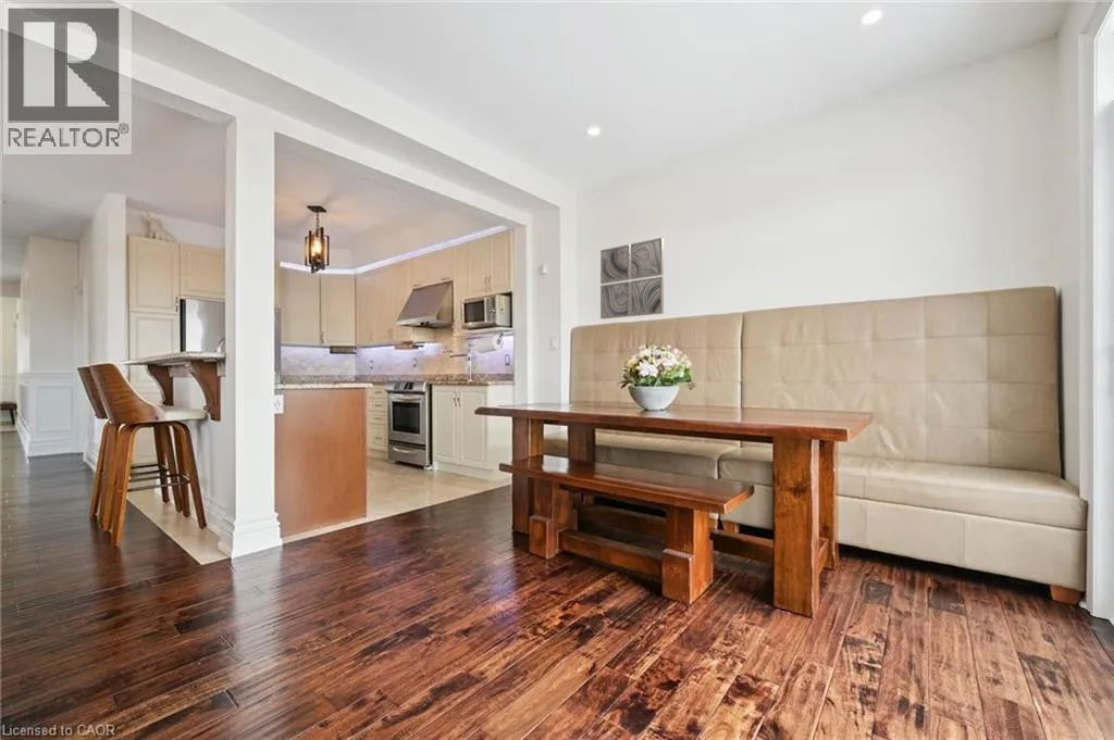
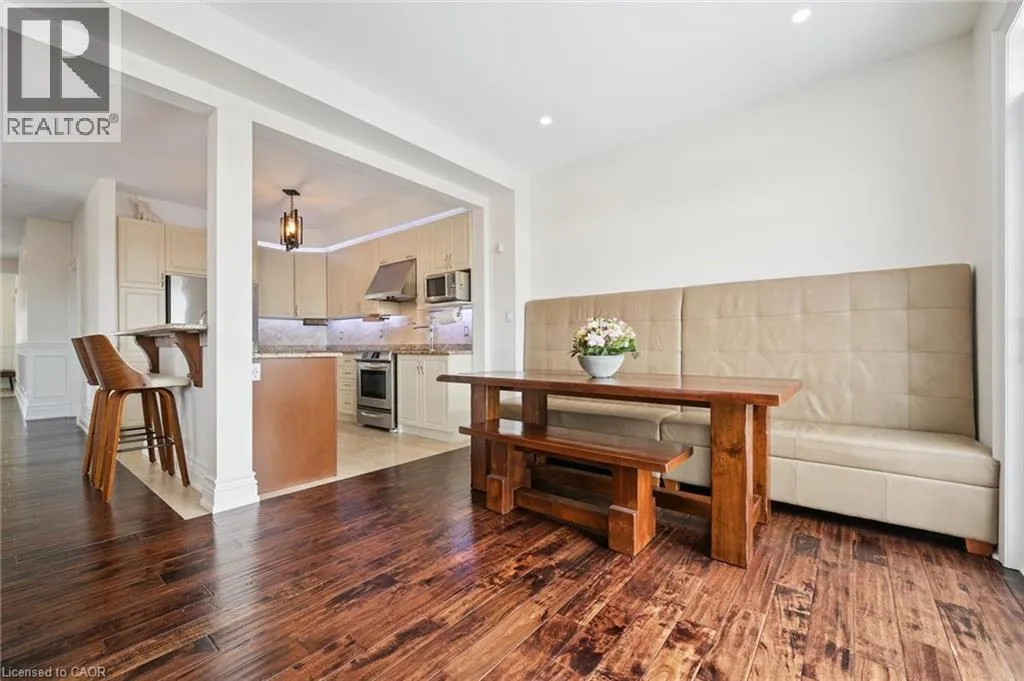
- wall art (630, 279)
